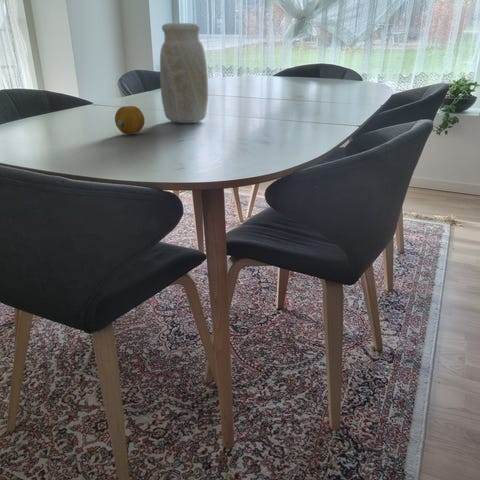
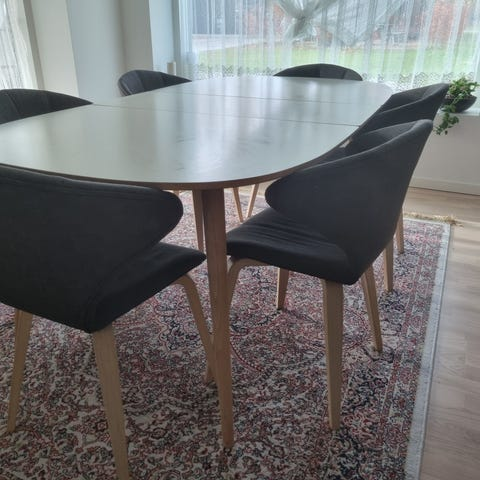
- fruit (129, 120)
- vase (183, 74)
